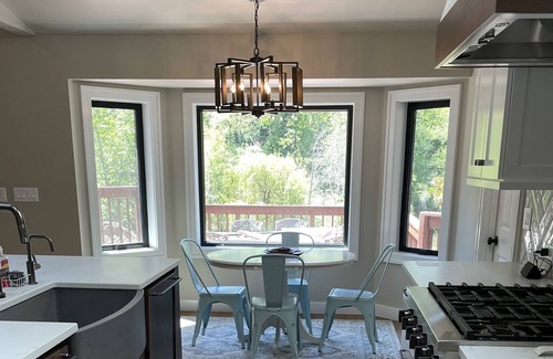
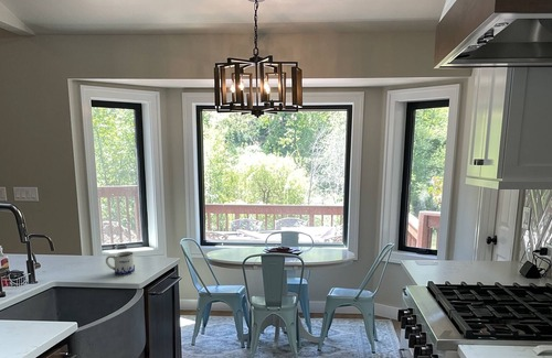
+ mug (121, 263)
